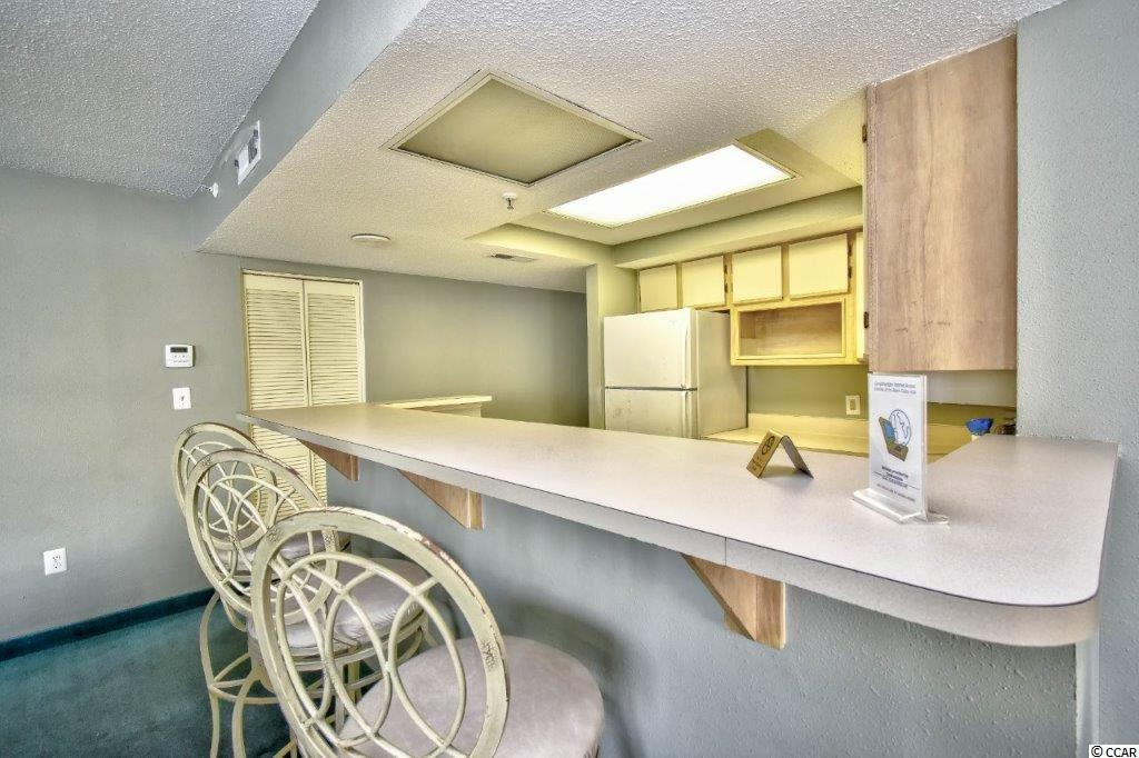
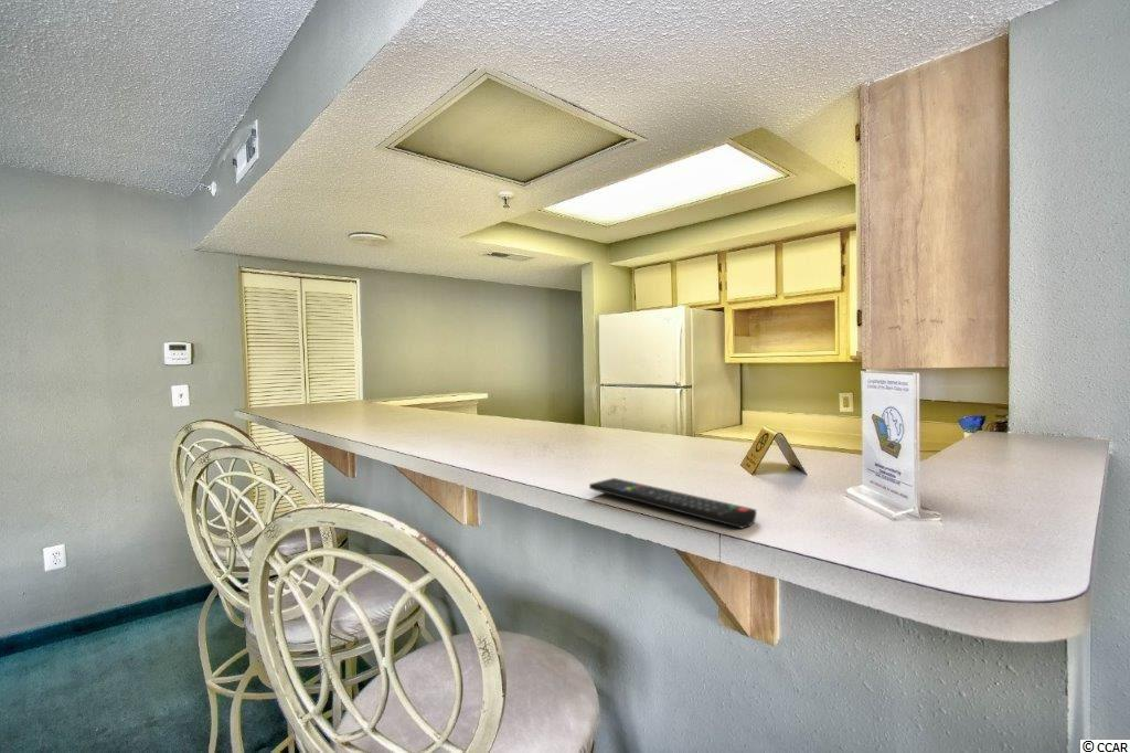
+ remote control (665, 500)
